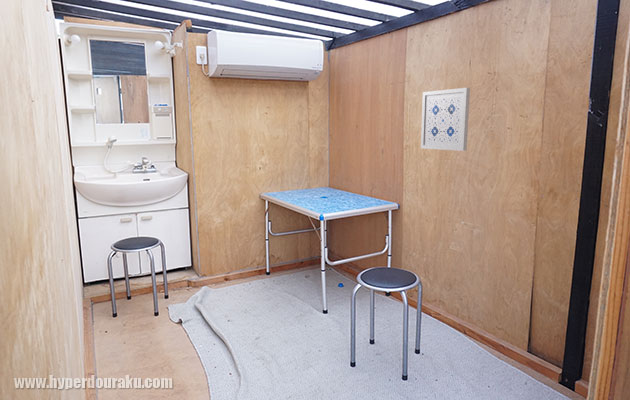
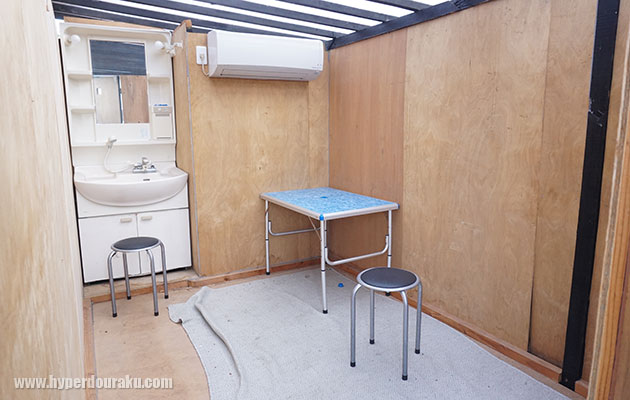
- wall art (443, 120)
